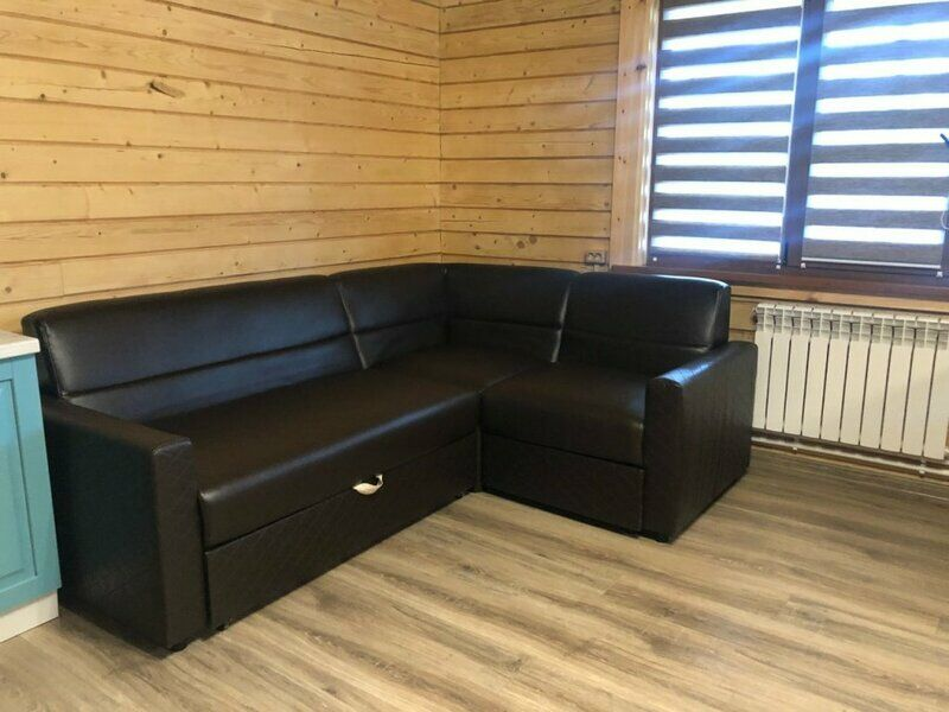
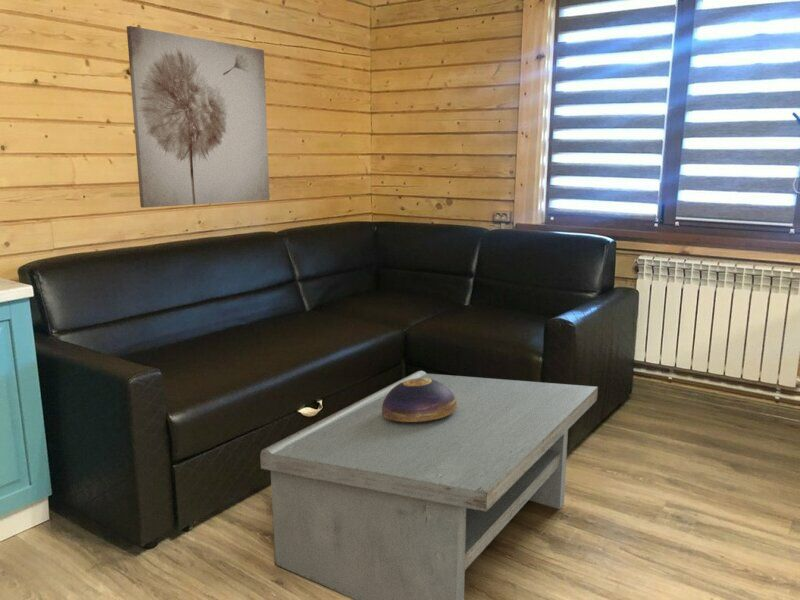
+ decorative bowl (419, 392)
+ wall art (206, 123)
+ coffee table (441, 471)
